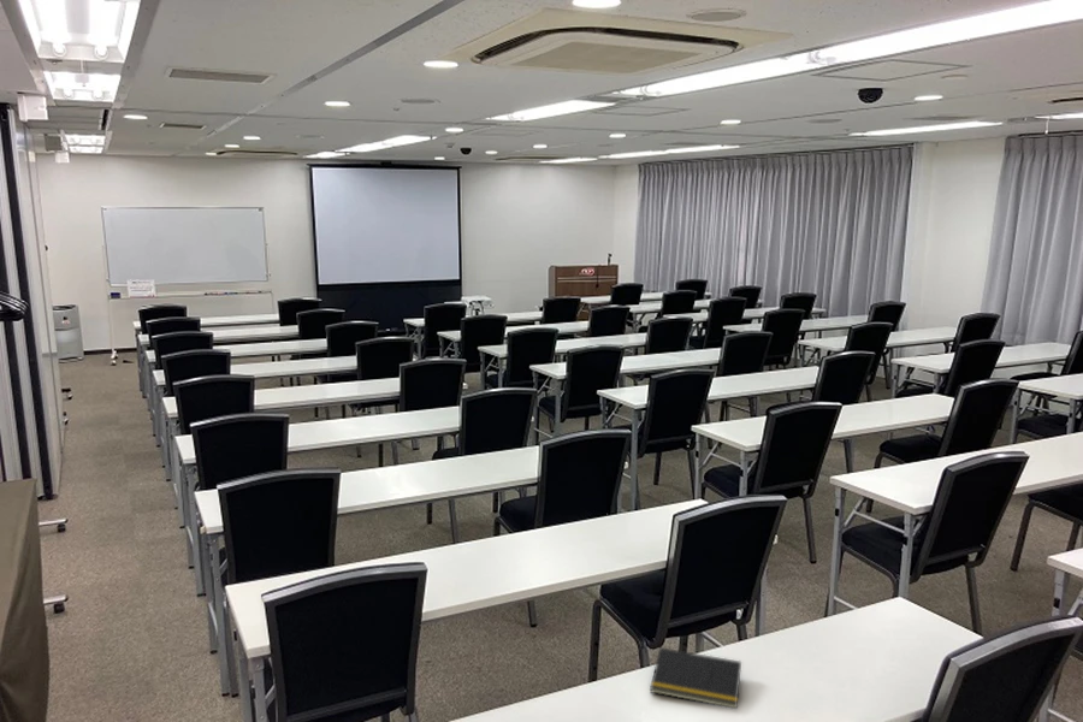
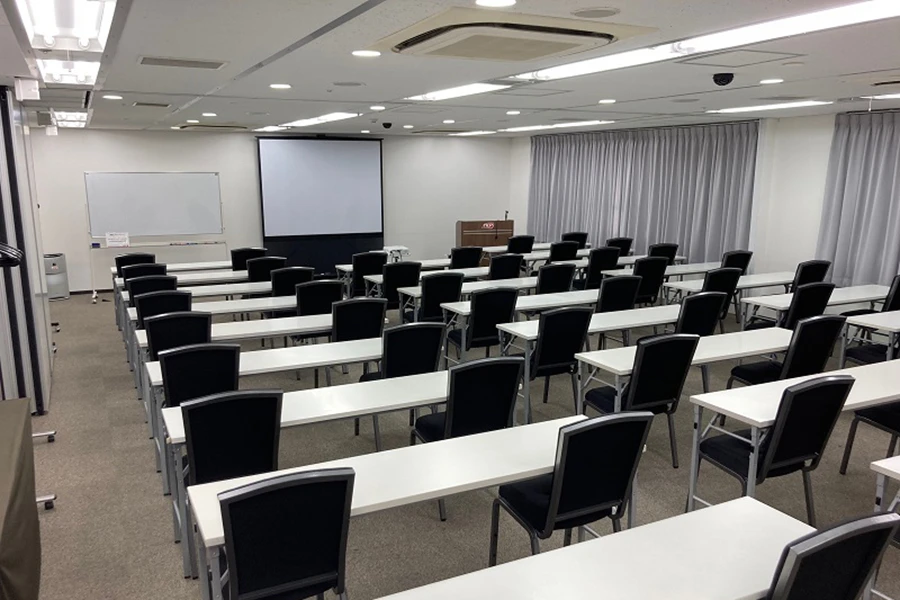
- notepad (696, 676)
